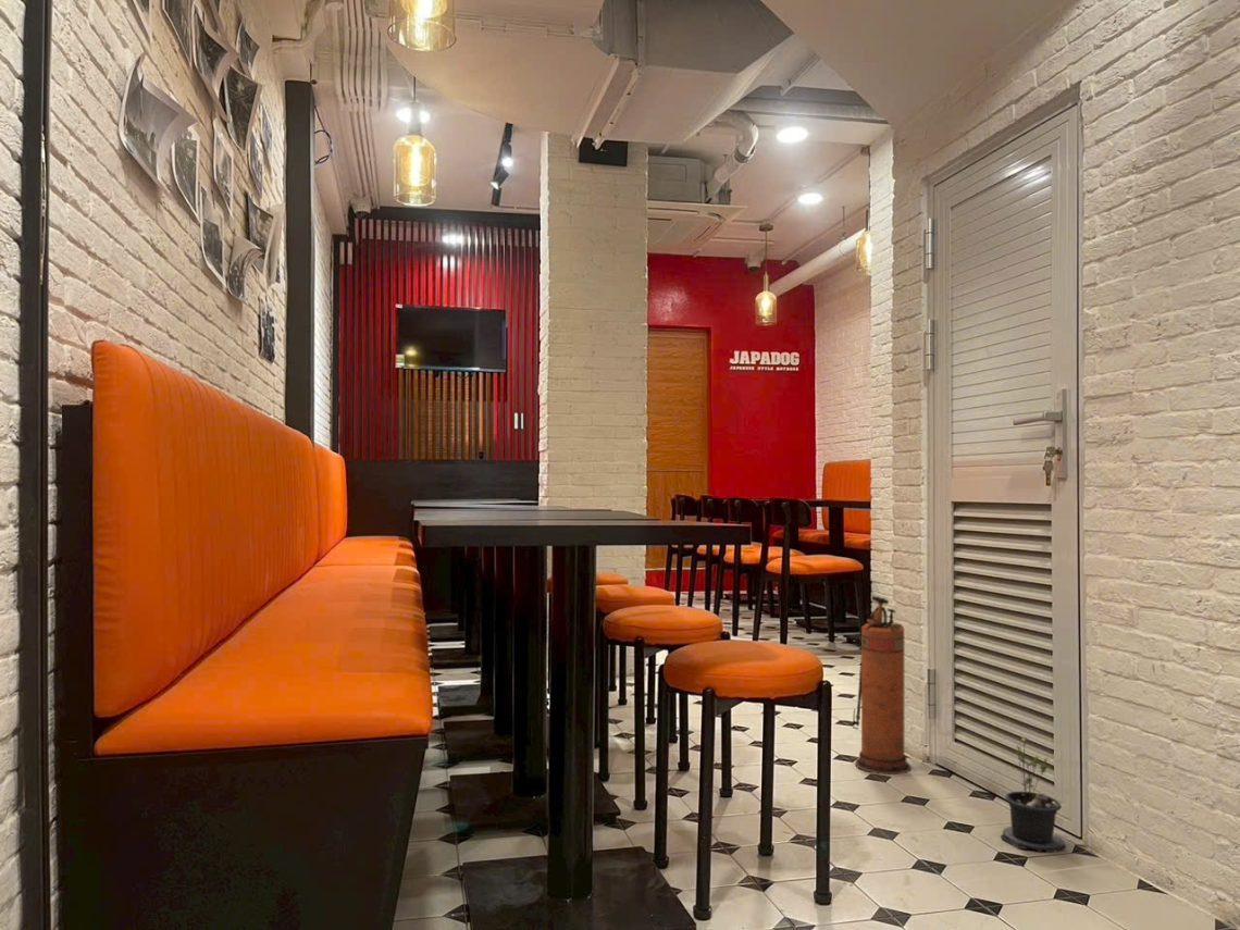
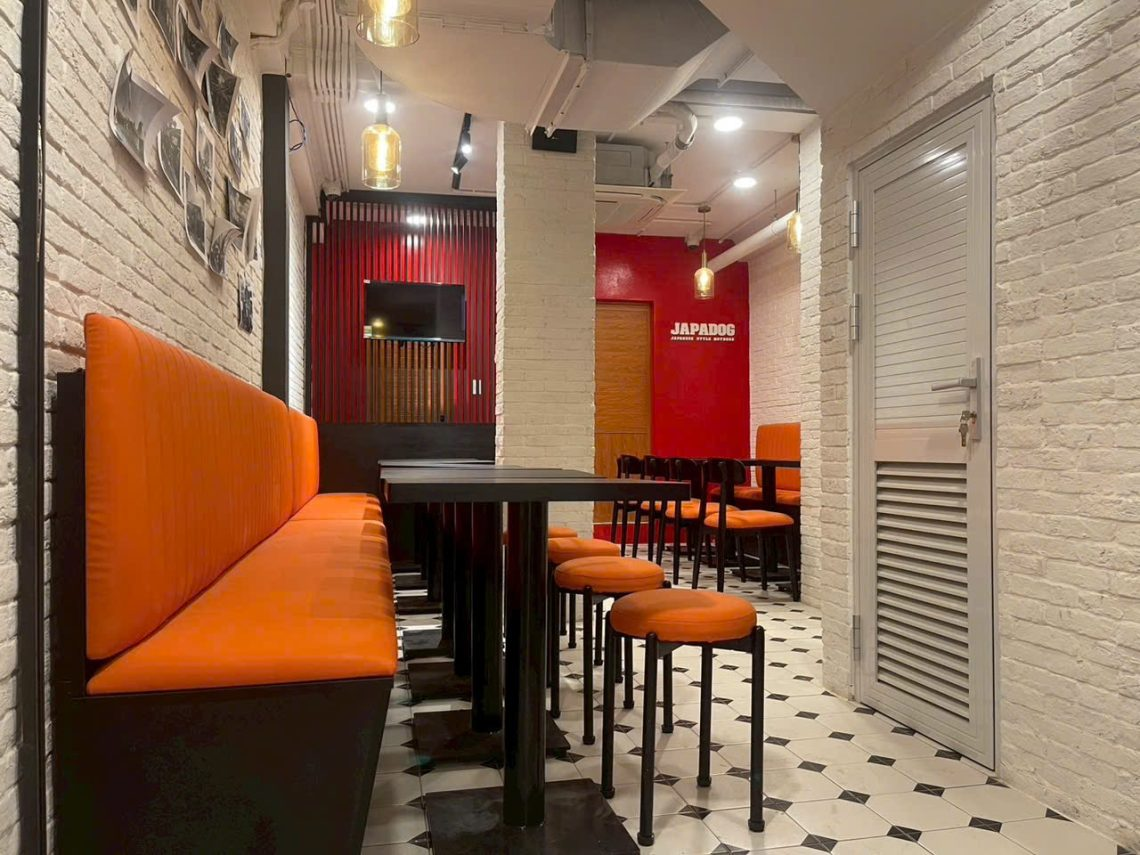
- fire extinguisher (882, 681)
- potted plant (1033, 790)
